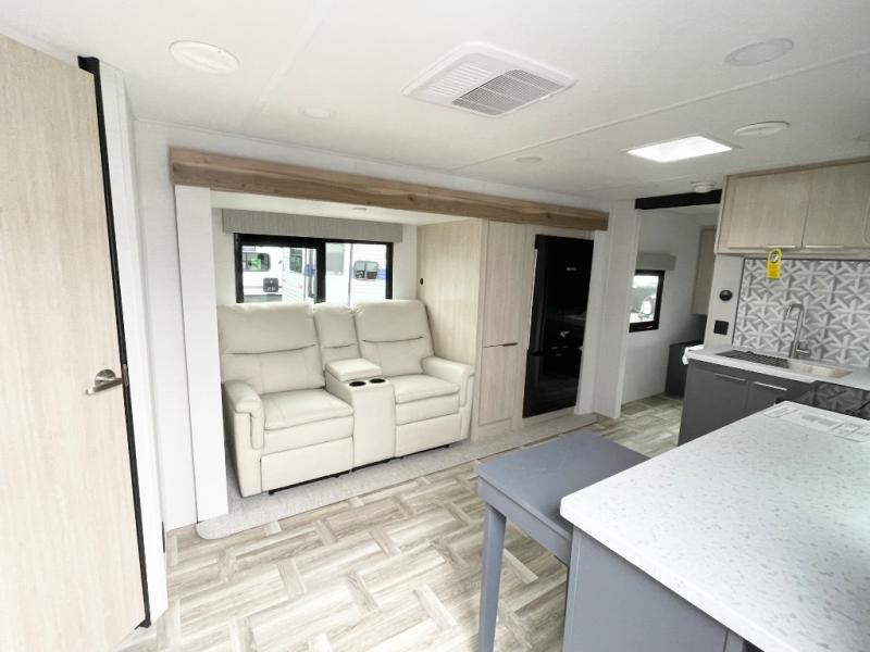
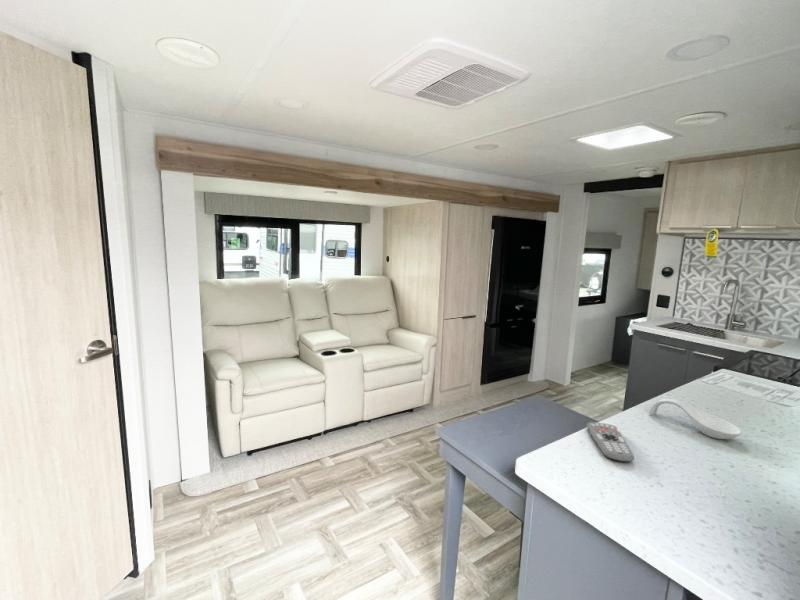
+ remote control (610, 441)
+ spoon rest (693, 417)
